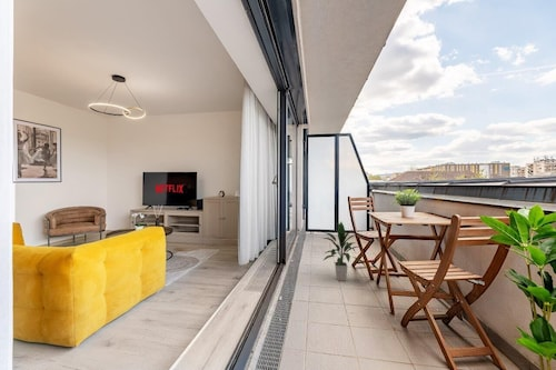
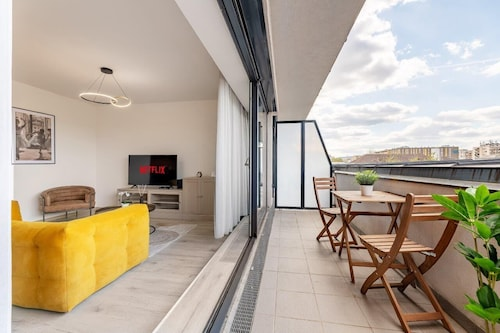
- indoor plant (341, 251)
